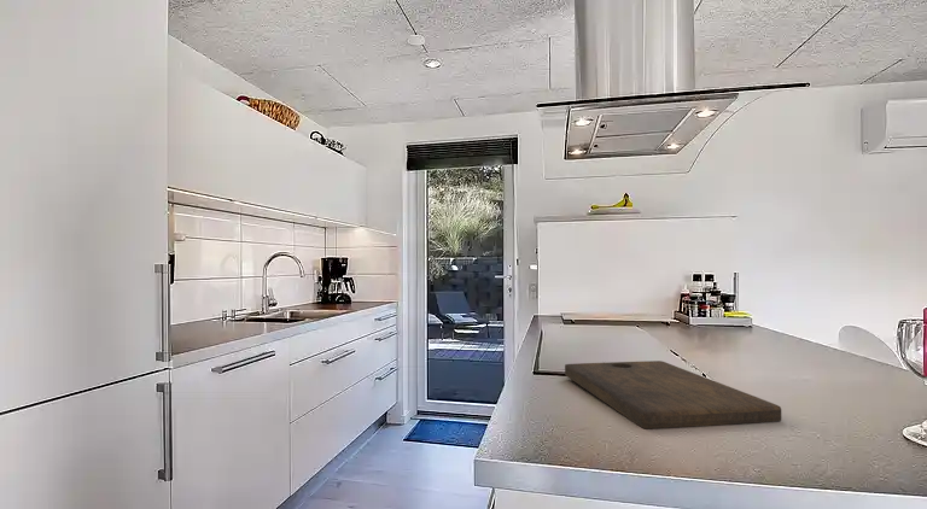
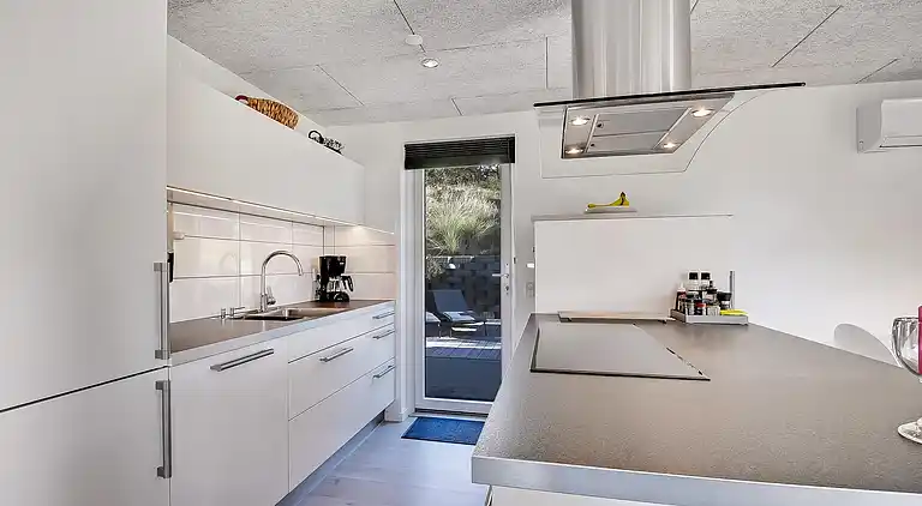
- cutting board (654, 387)
